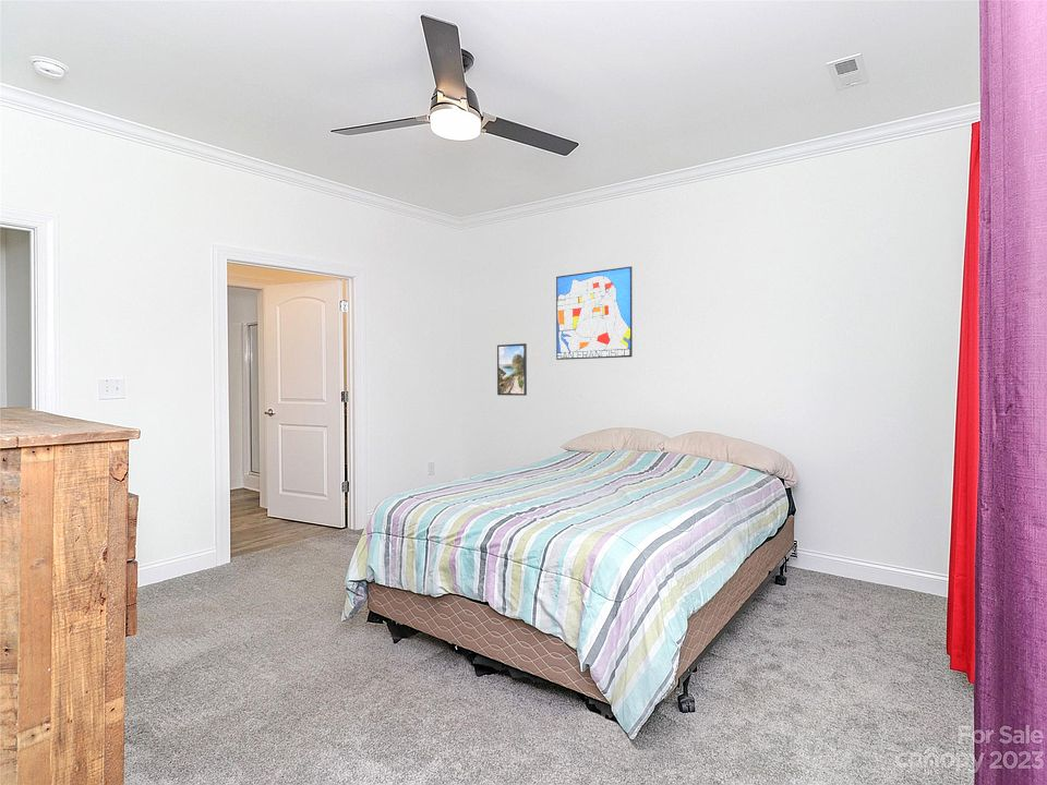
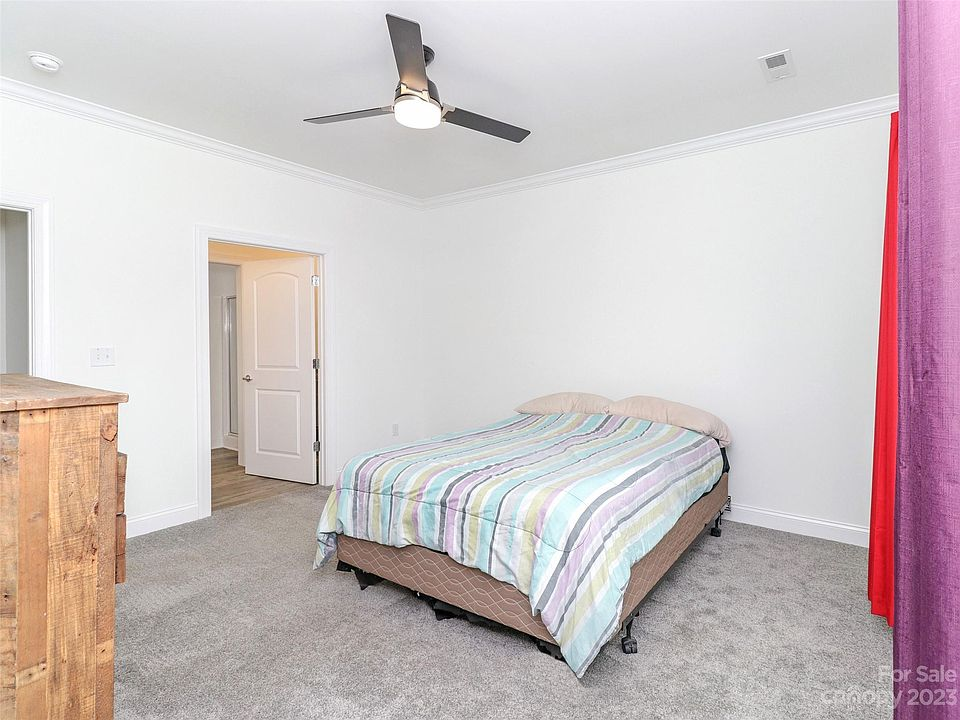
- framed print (512, 370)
- wall art (592, 315)
